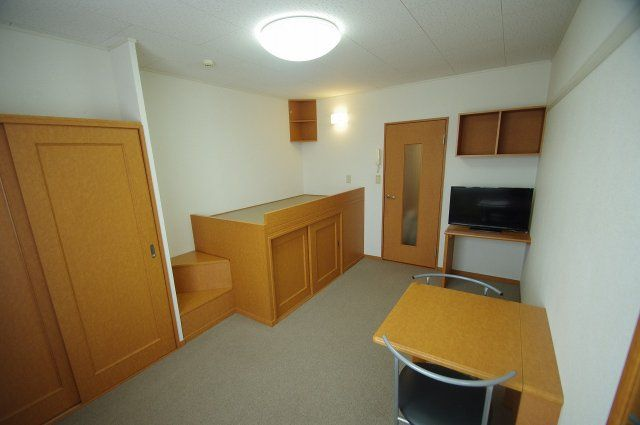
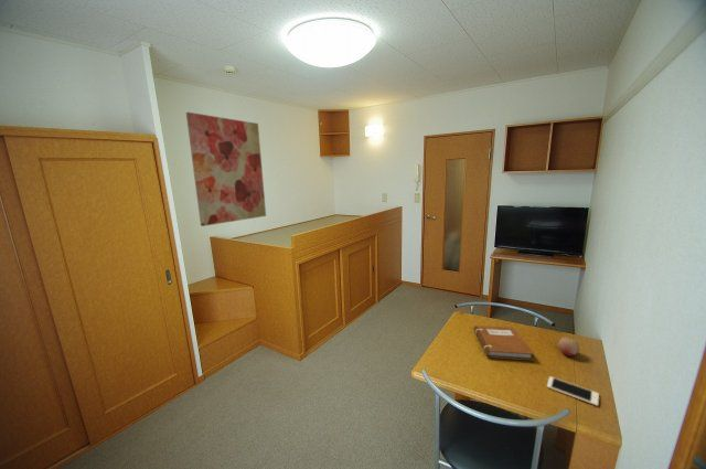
+ cell phone (571, 390)
+ wall art (231, 171)
+ notebook (500, 340)
+ fruit (568, 345)
